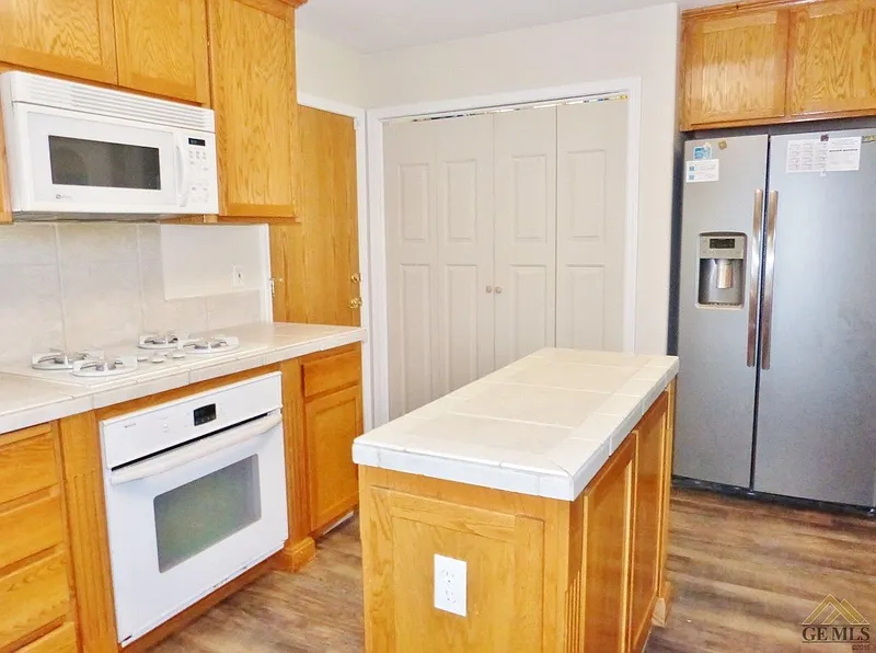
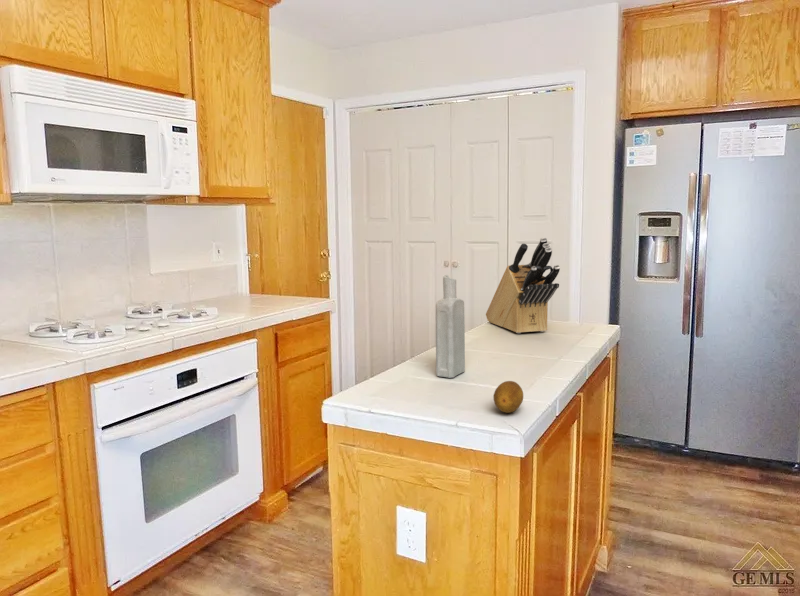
+ bottle (450, 324)
+ fruit (508, 396)
+ knife block (521, 283)
